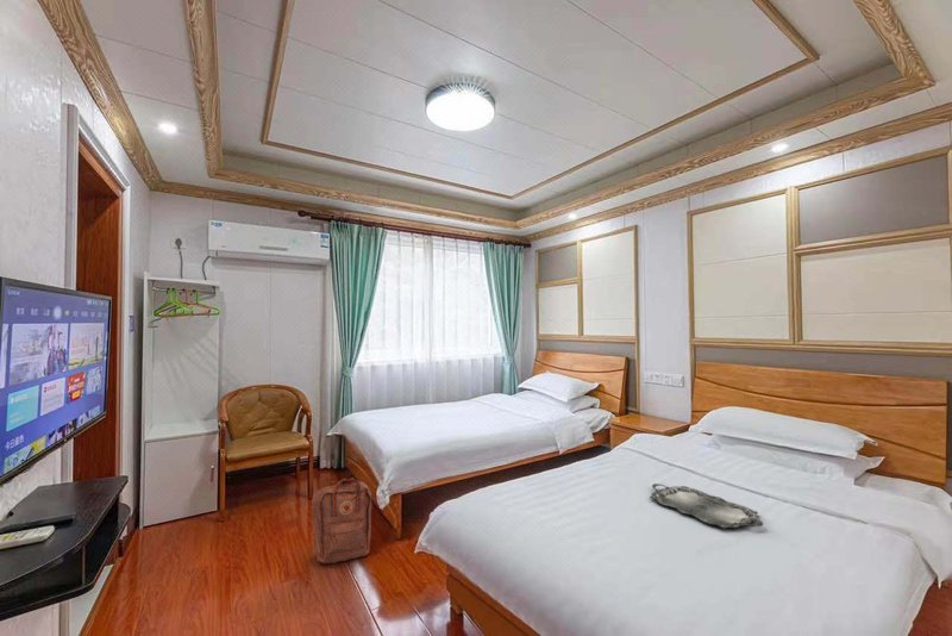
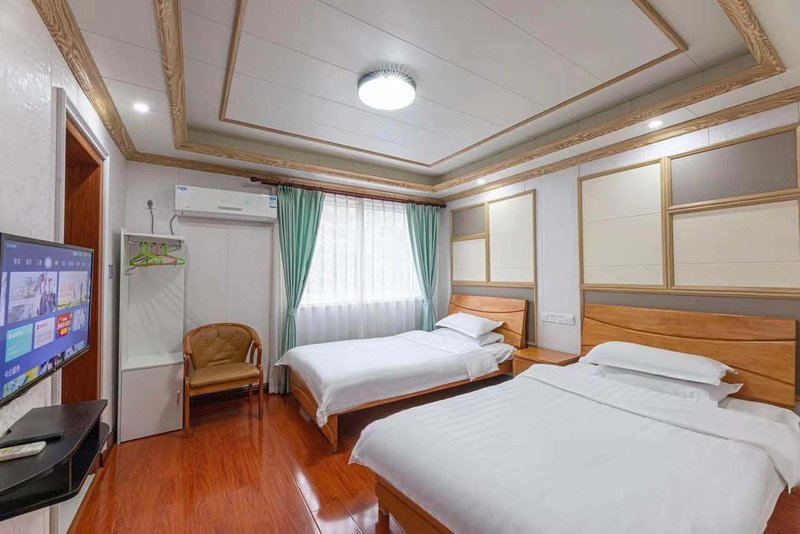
- serving tray (701, 504)
- backpack (342, 515)
